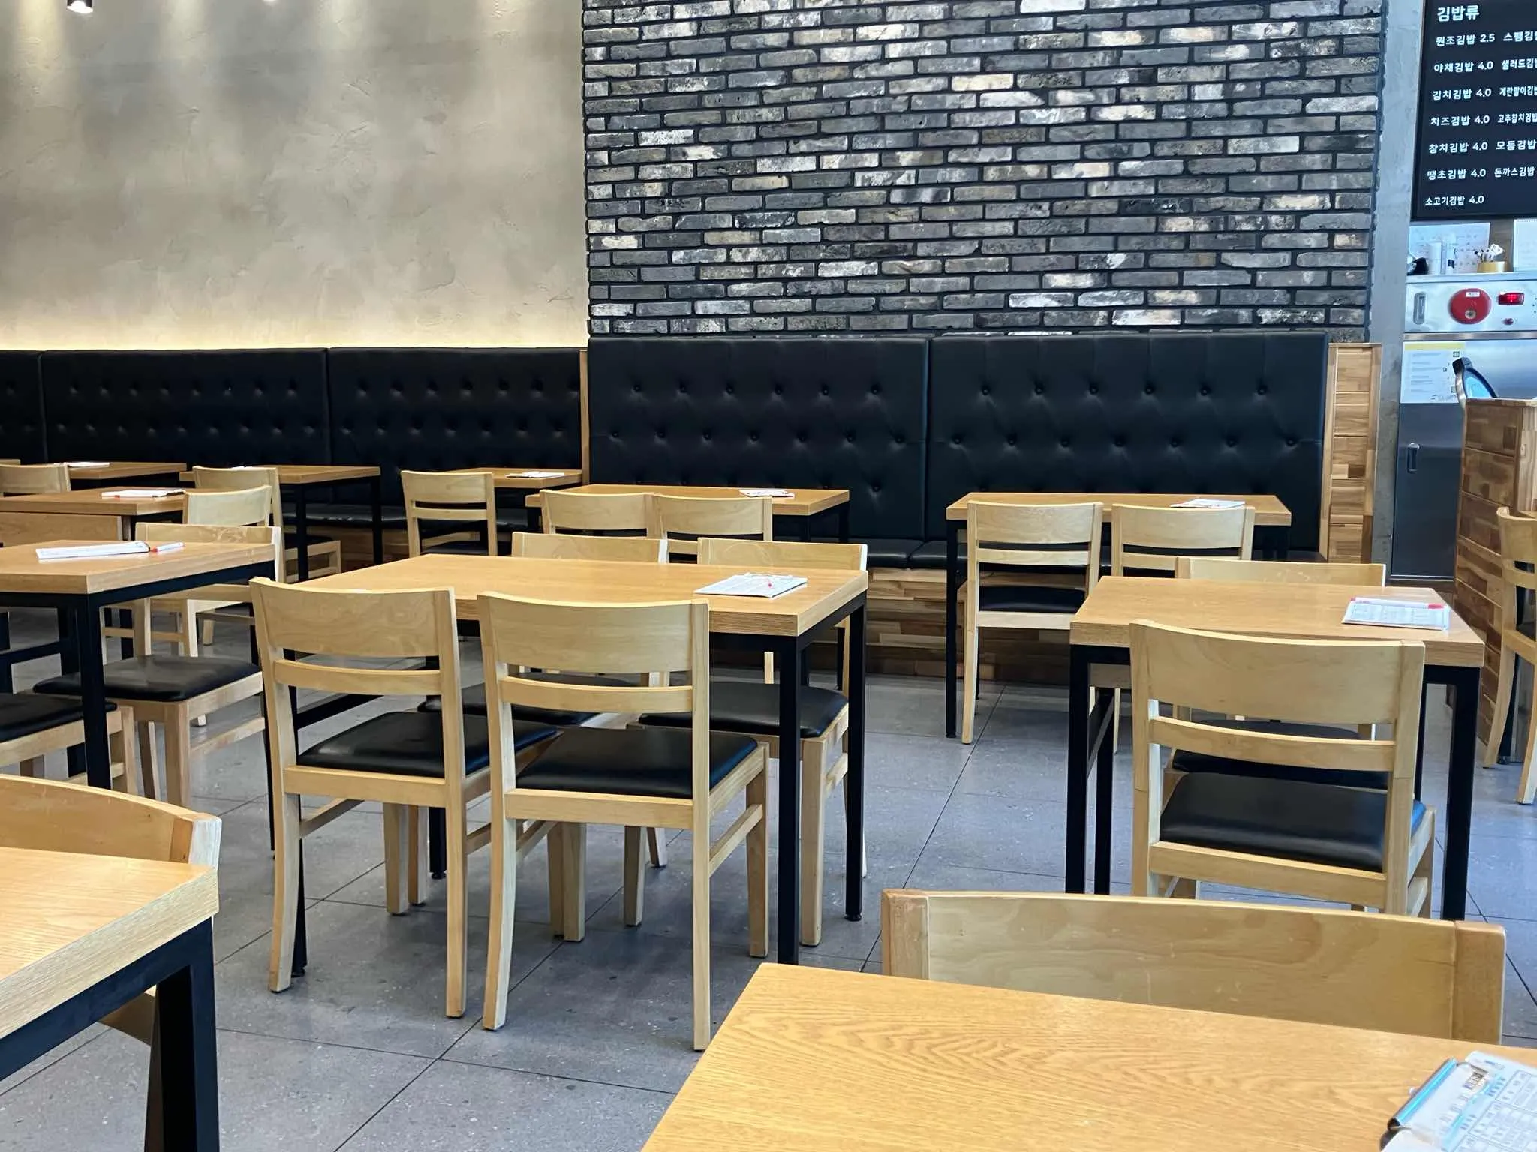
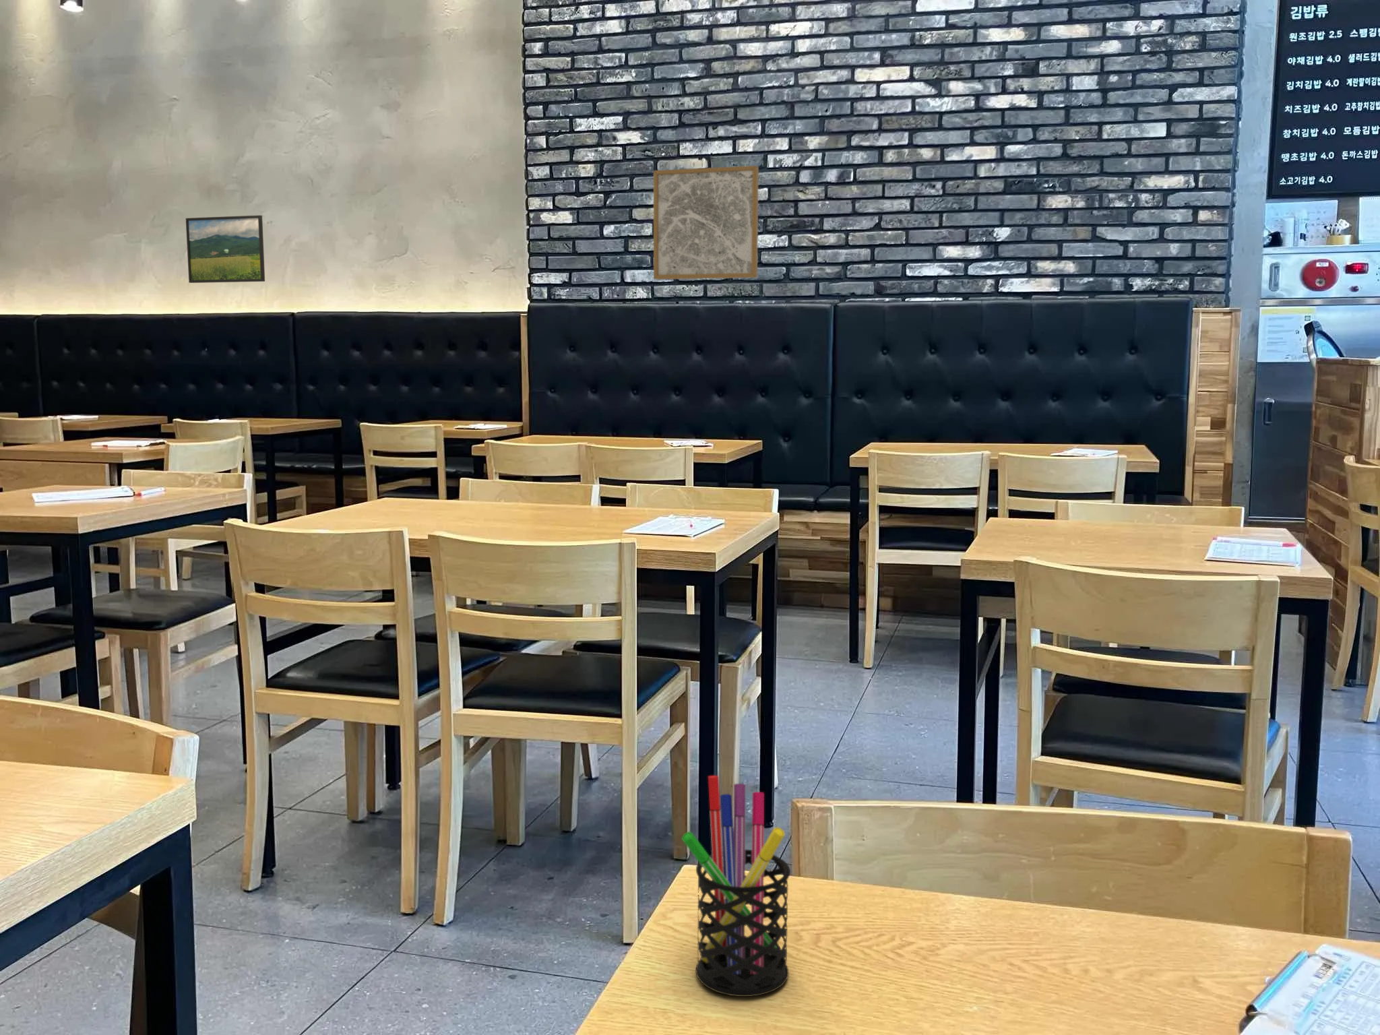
+ wall art (705, 224)
+ pen holder (730, 883)
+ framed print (225, 249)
